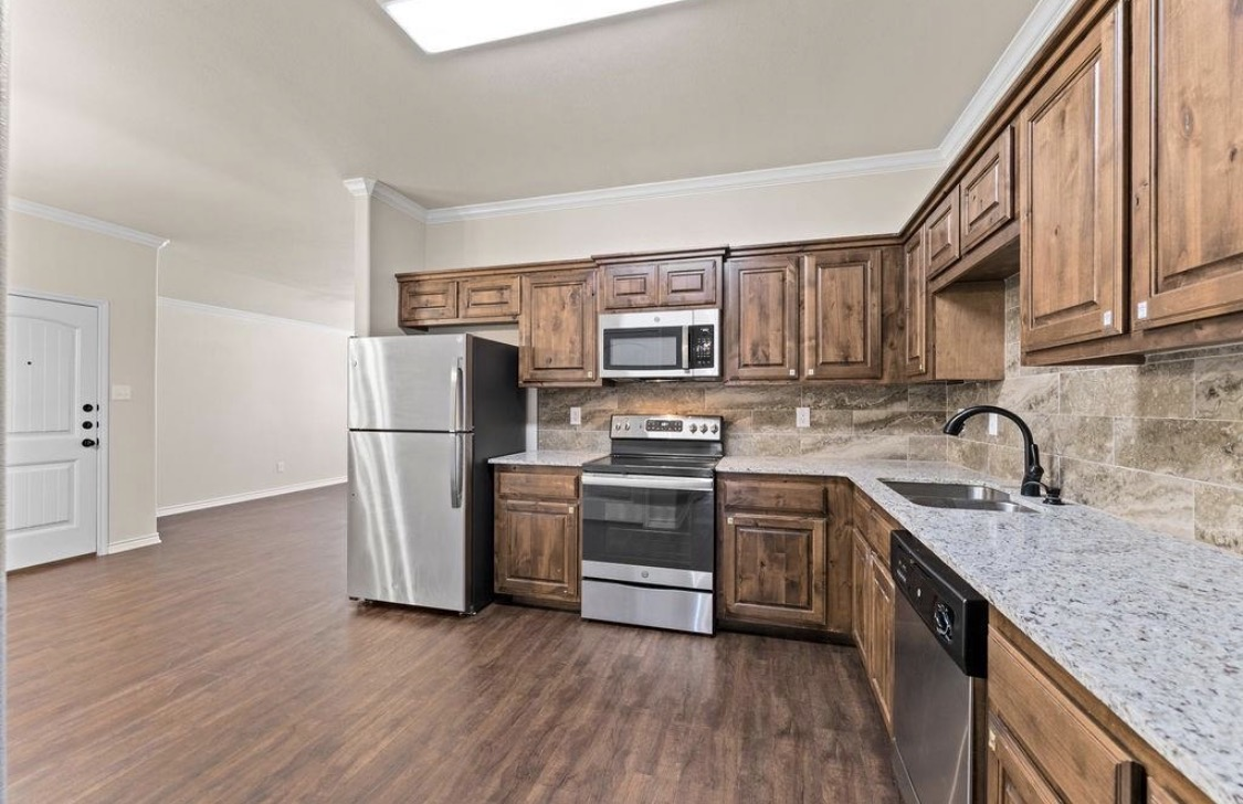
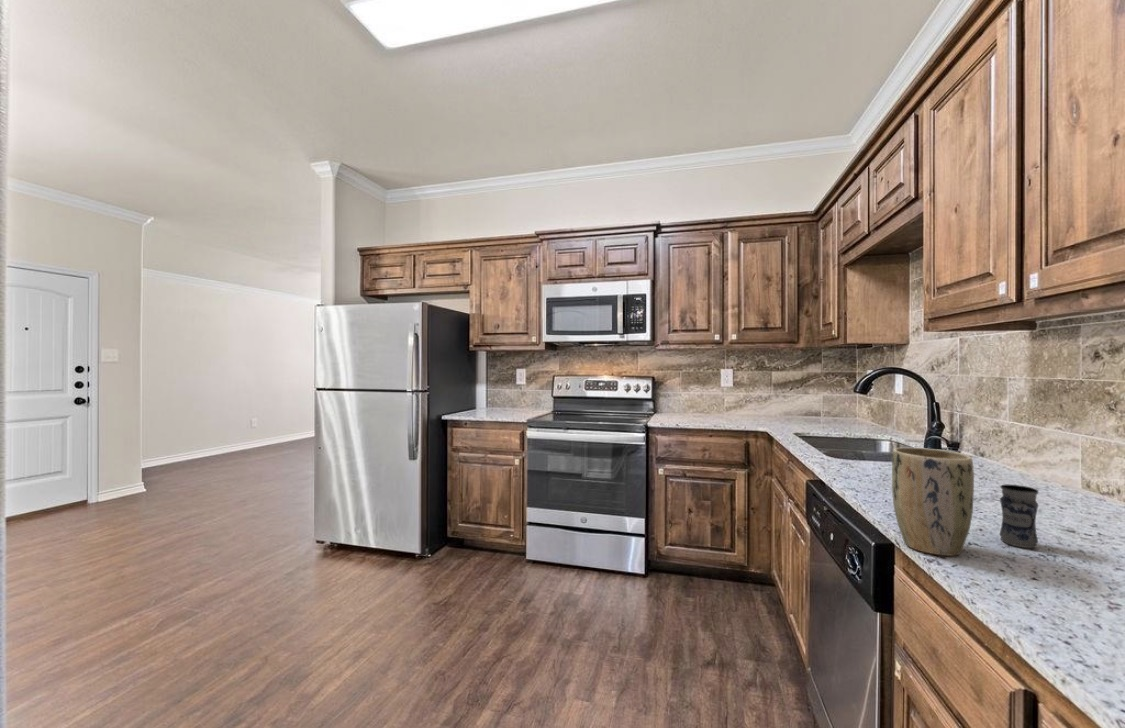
+ plant pot (930, 499)
+ jar (1018, 515)
